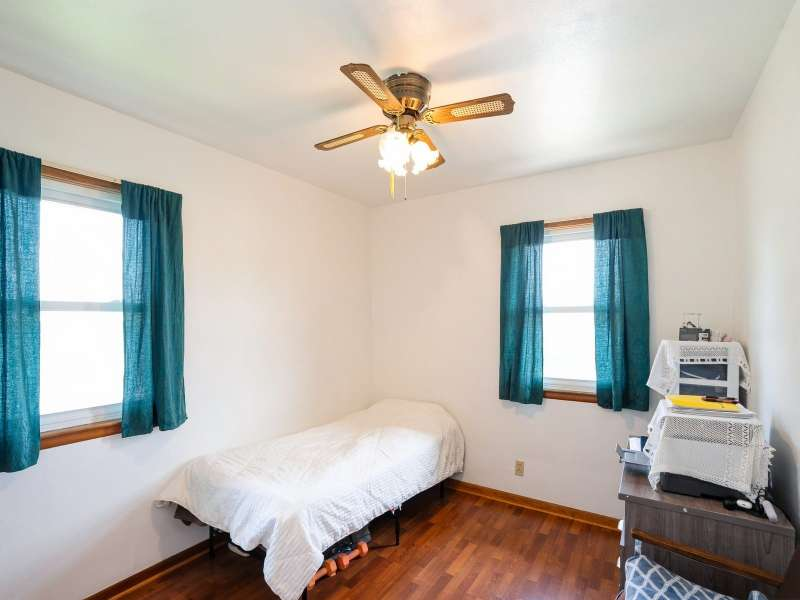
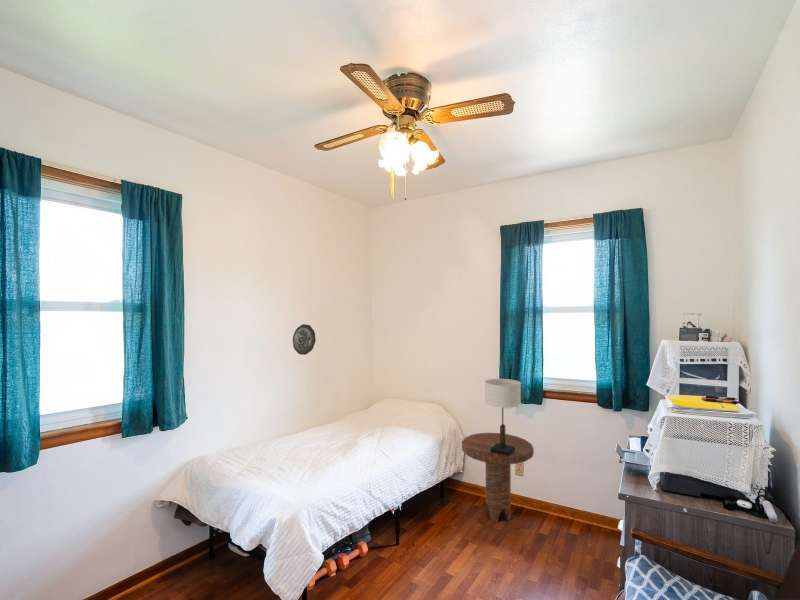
+ table lamp (502, 416)
+ decorative plate (303, 339)
+ side table (496, 479)
